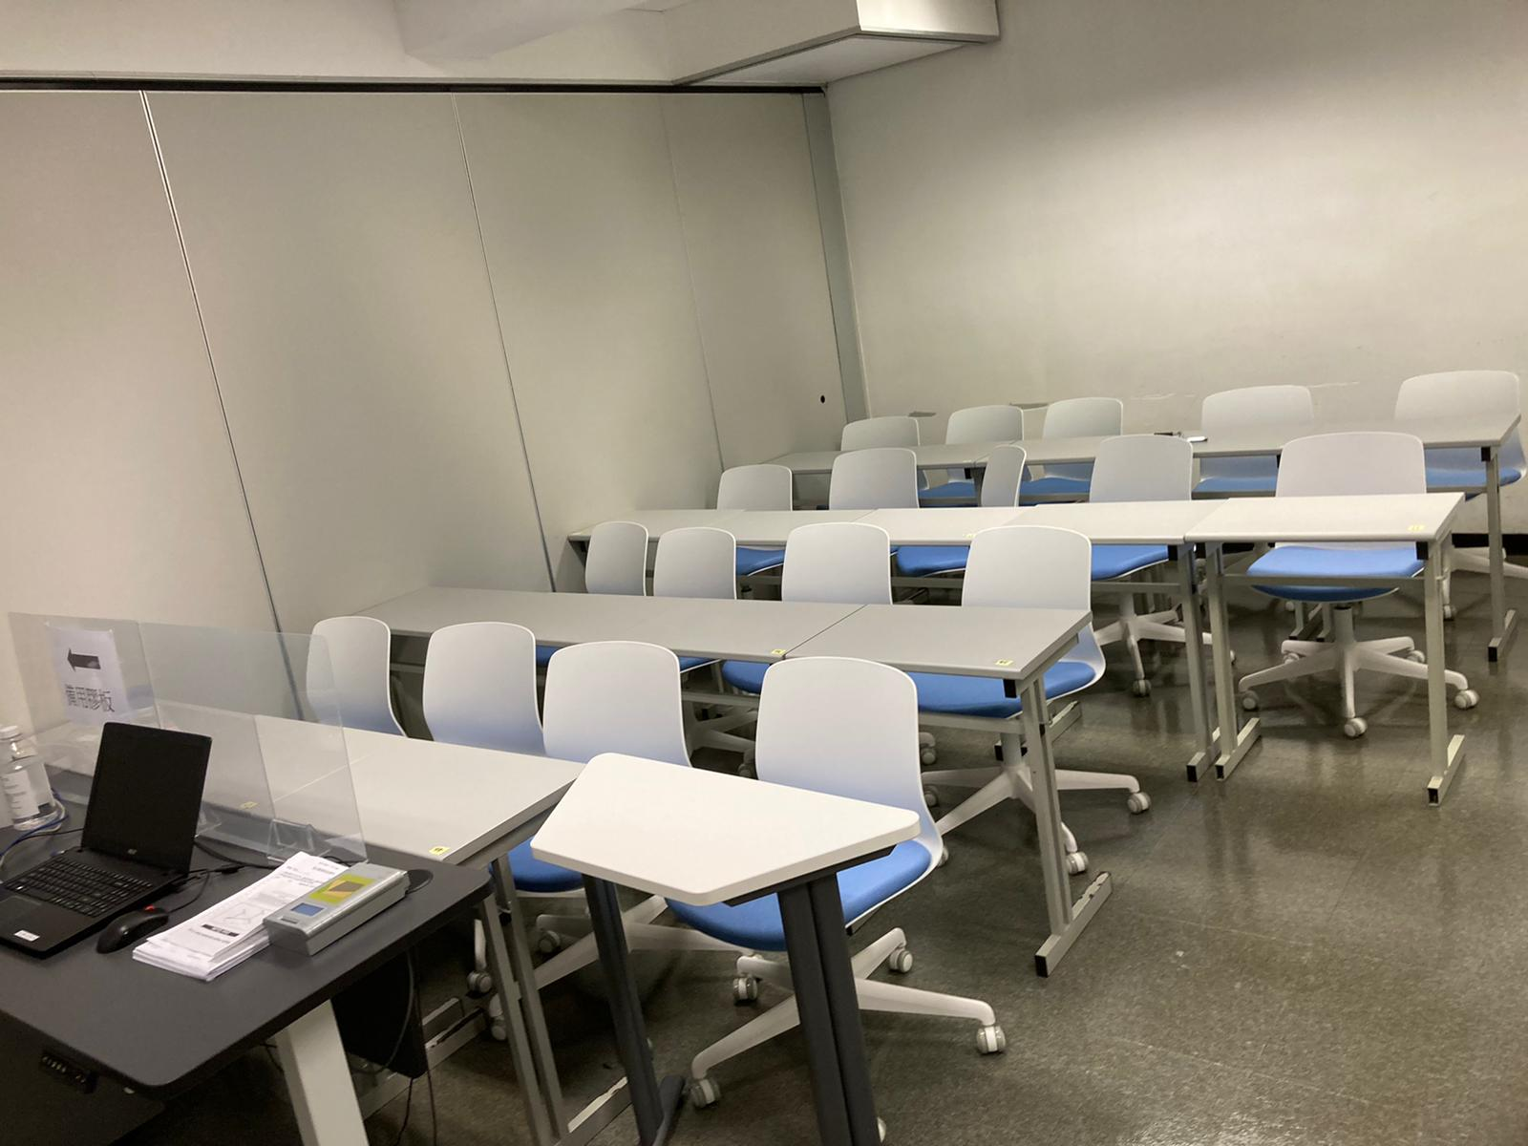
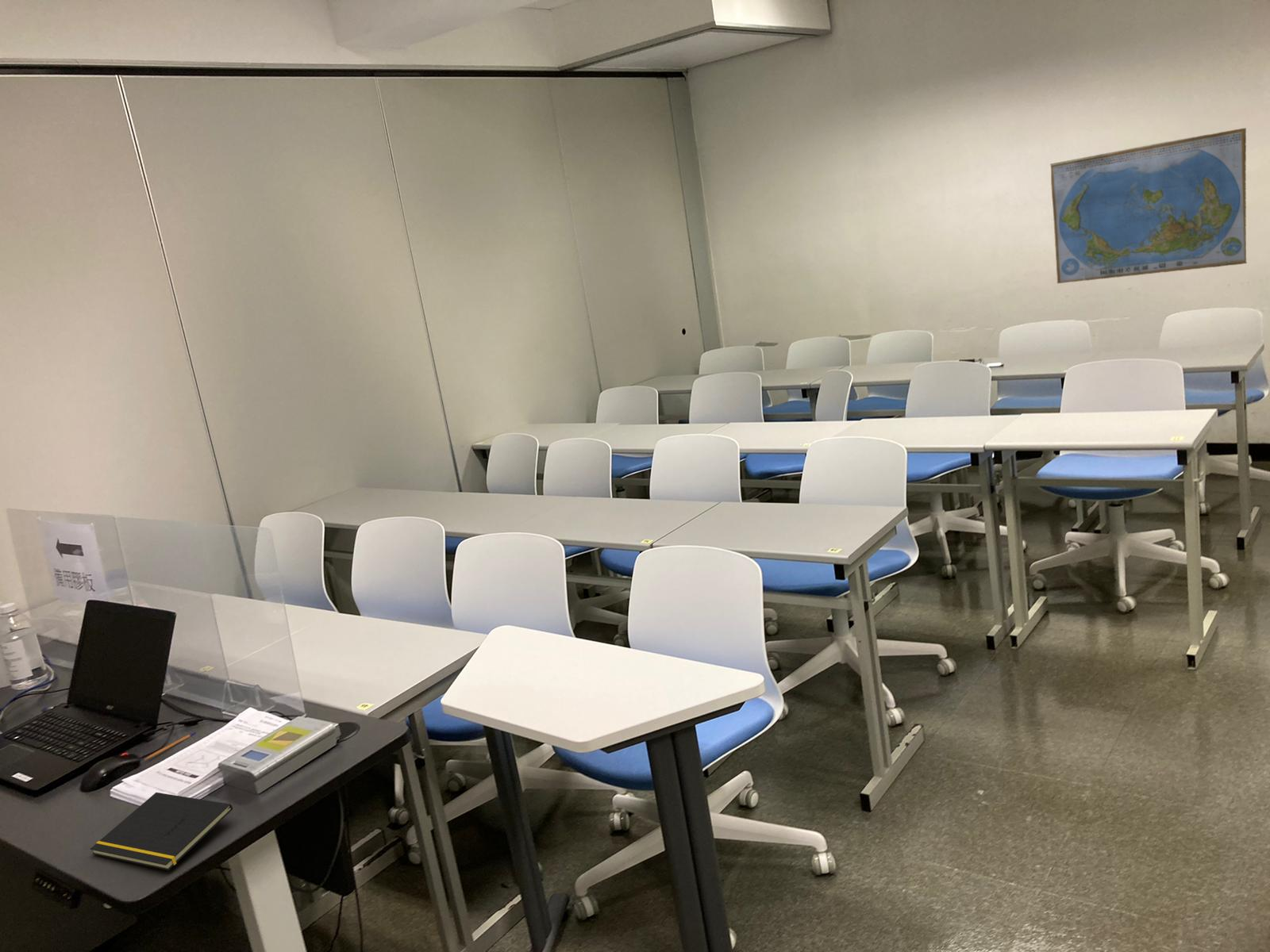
+ world map (1145, 211)
+ pen (170, 746)
+ notepad (162, 828)
